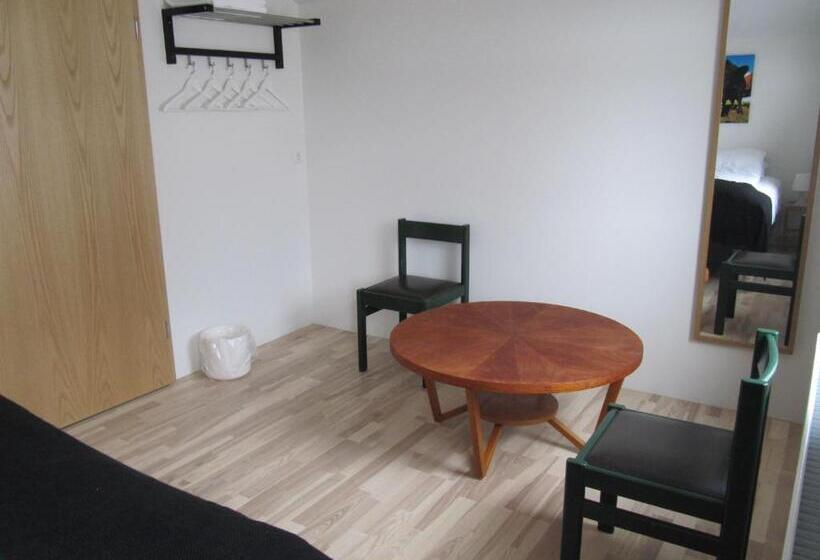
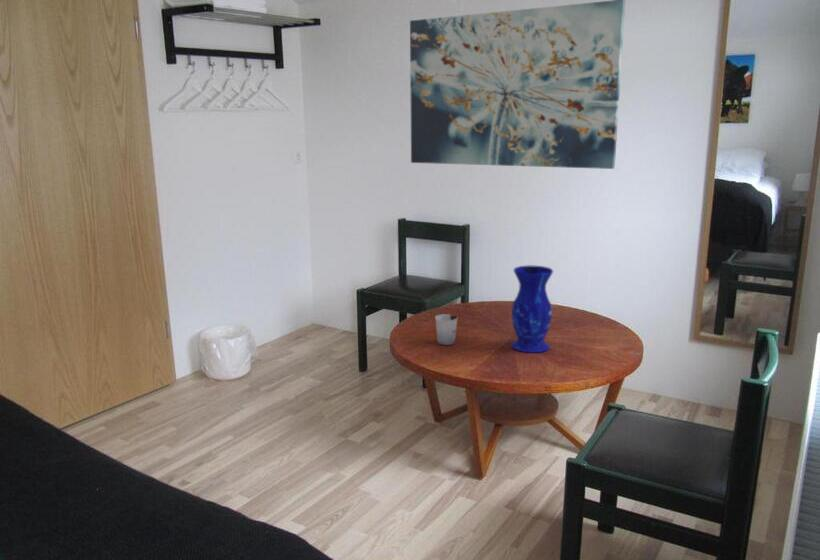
+ cup (447, 328)
+ wall art (506, 90)
+ vase (531, 308)
